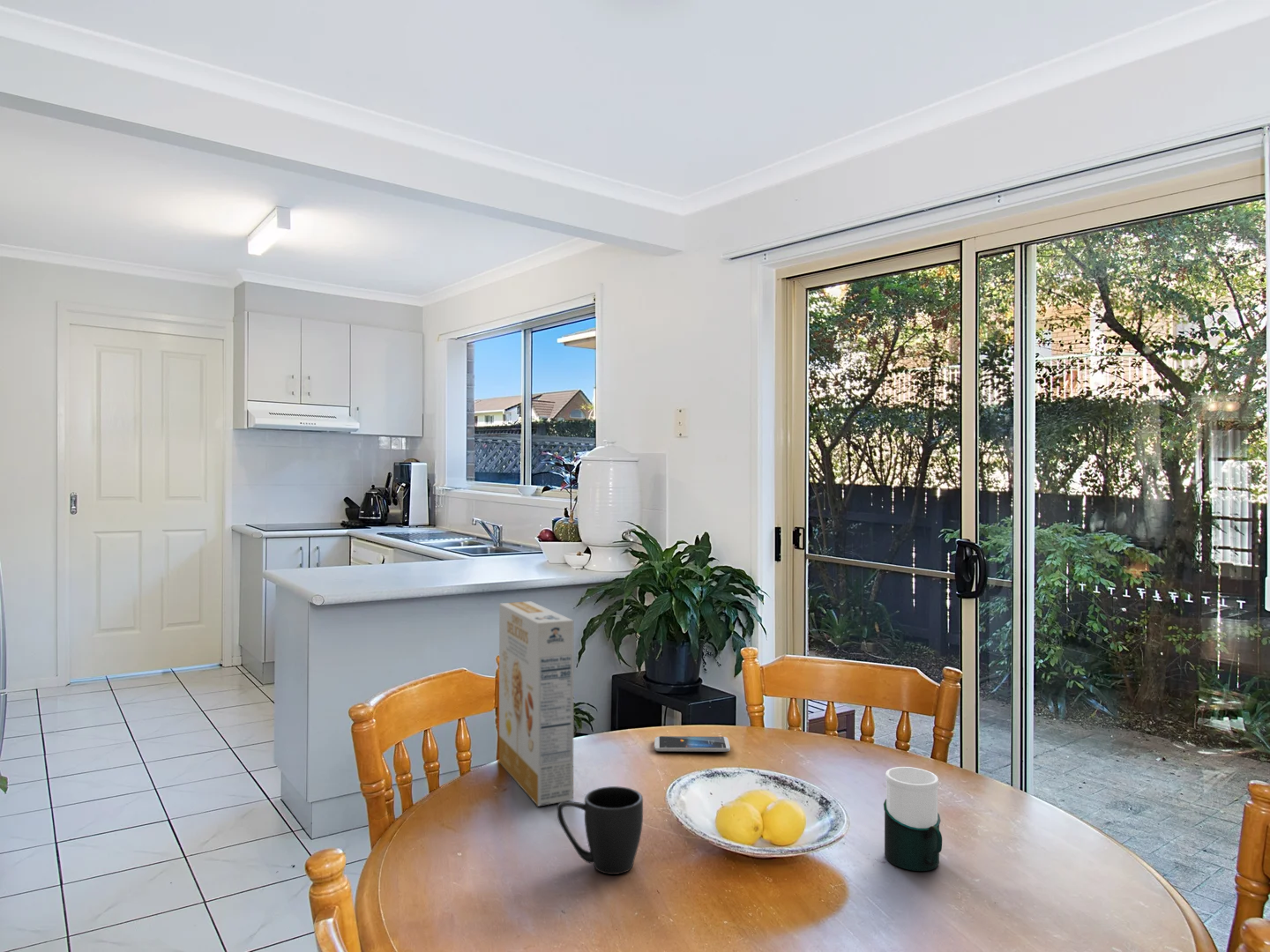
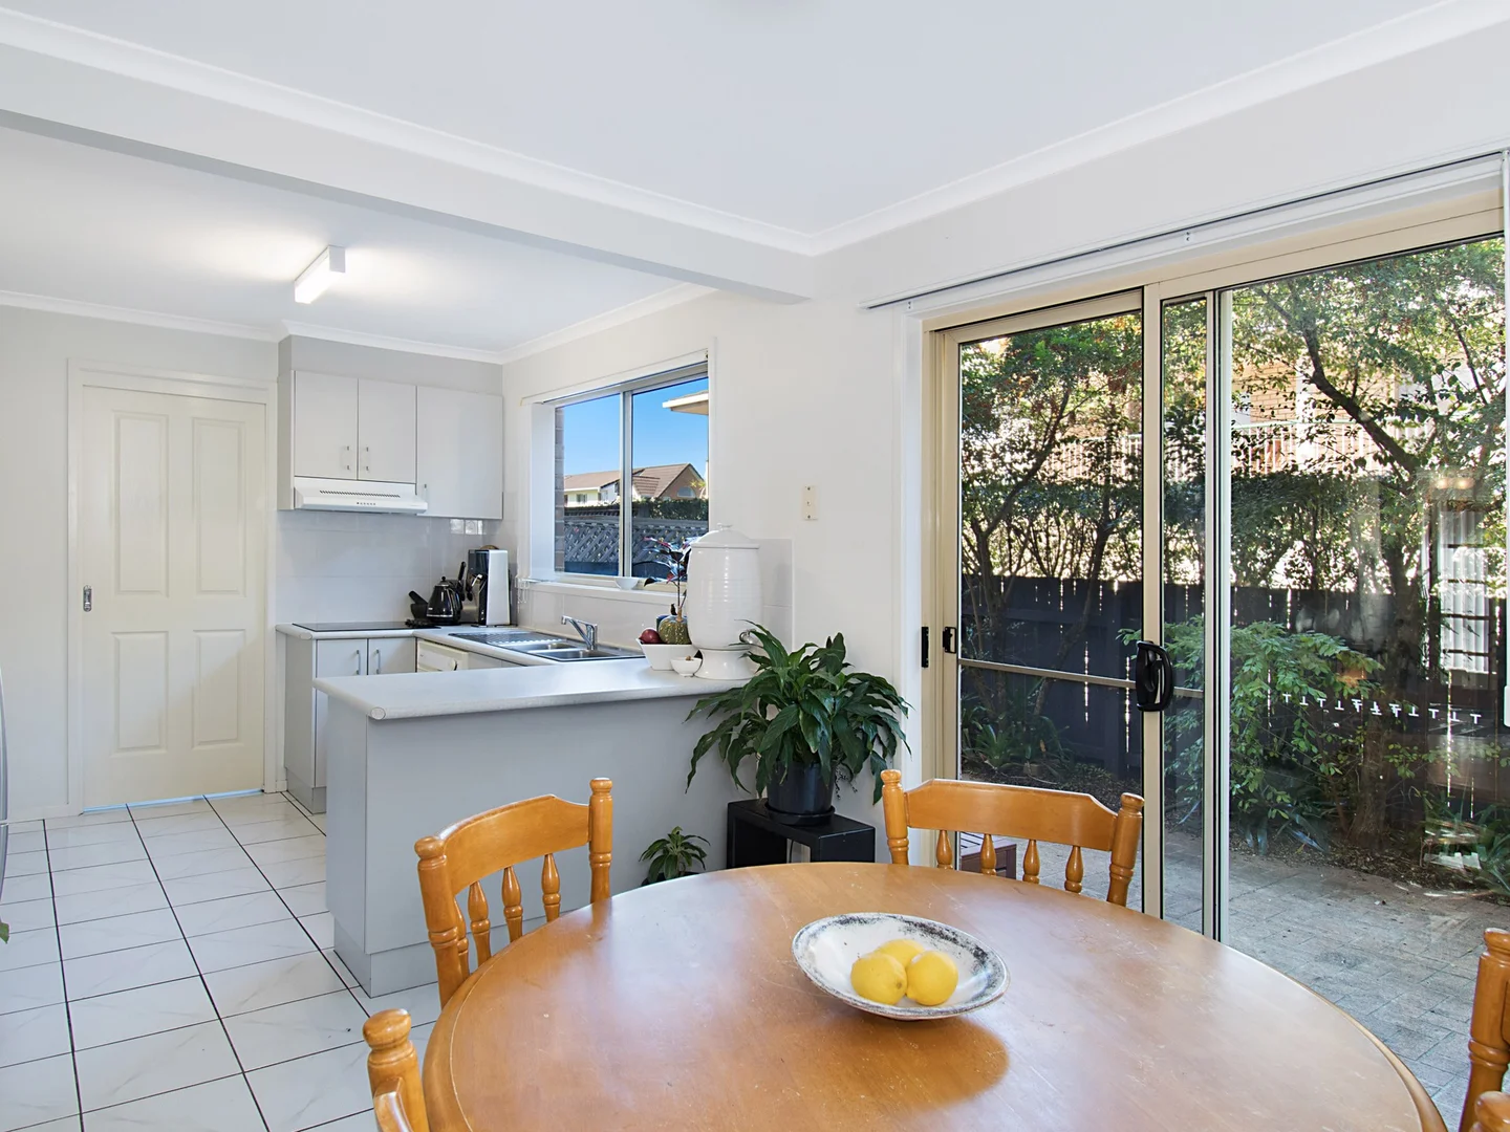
- smartphone (691, 744)
- cereal box (534, 695)
- mug (600, 830)
- cup (917, 821)
